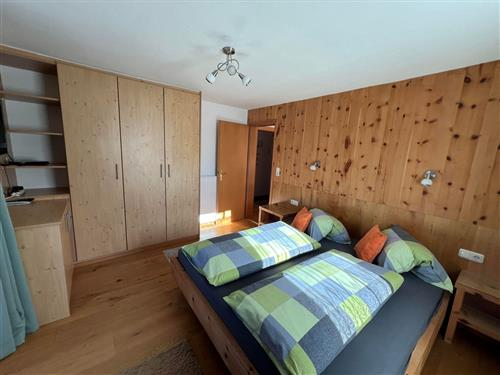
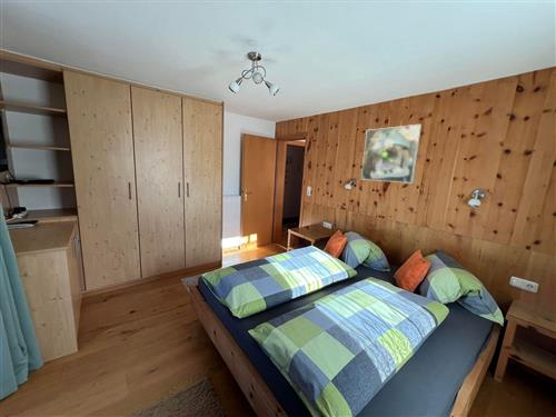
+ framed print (388, 155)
